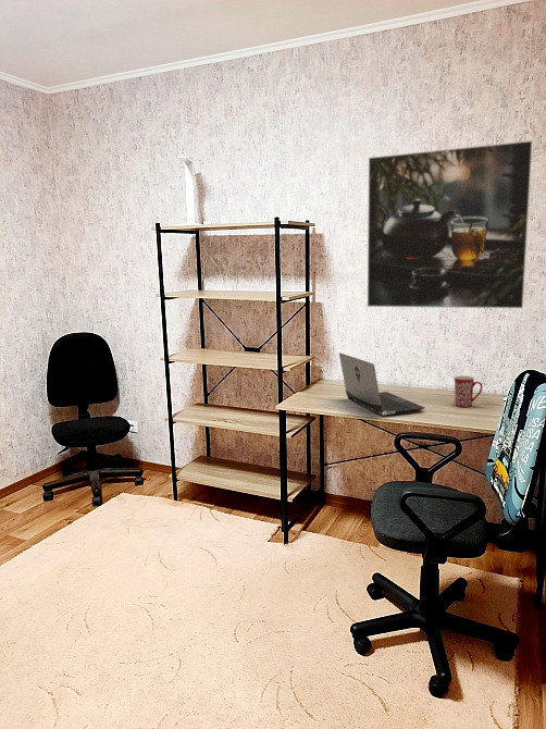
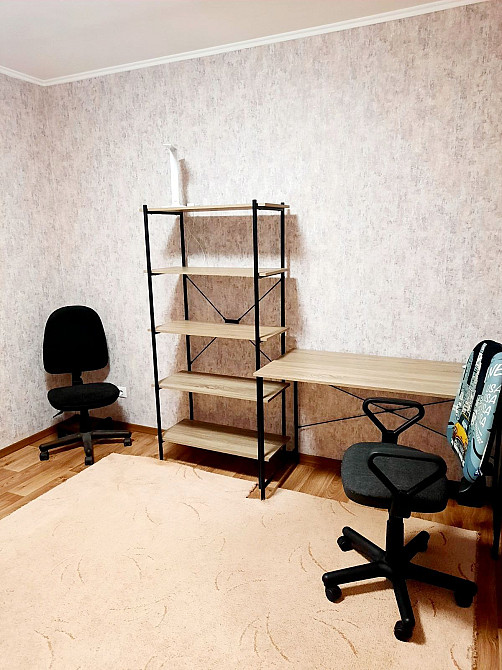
- mug (468, 392)
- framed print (443, 230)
- laptop computer (376, 381)
